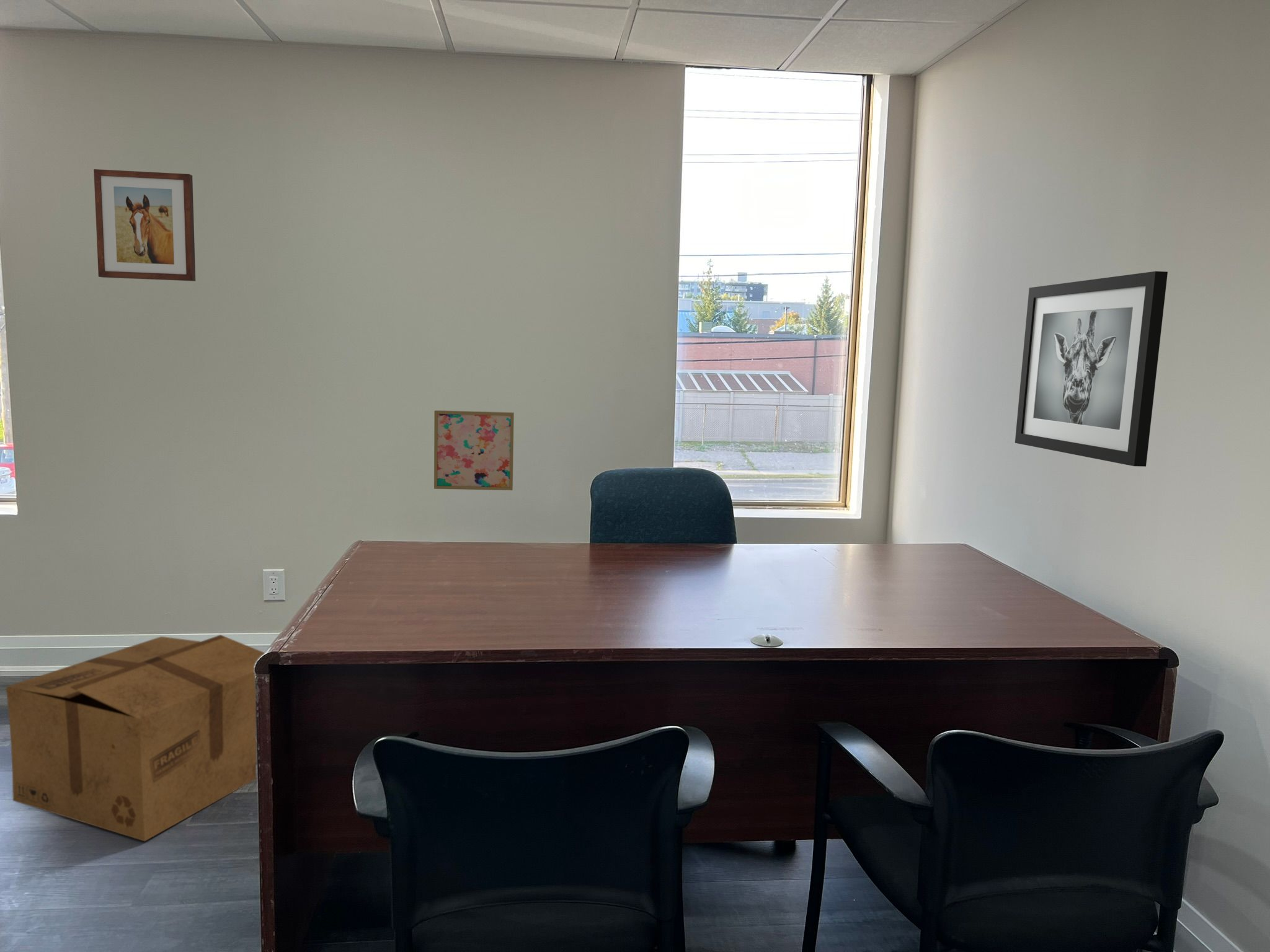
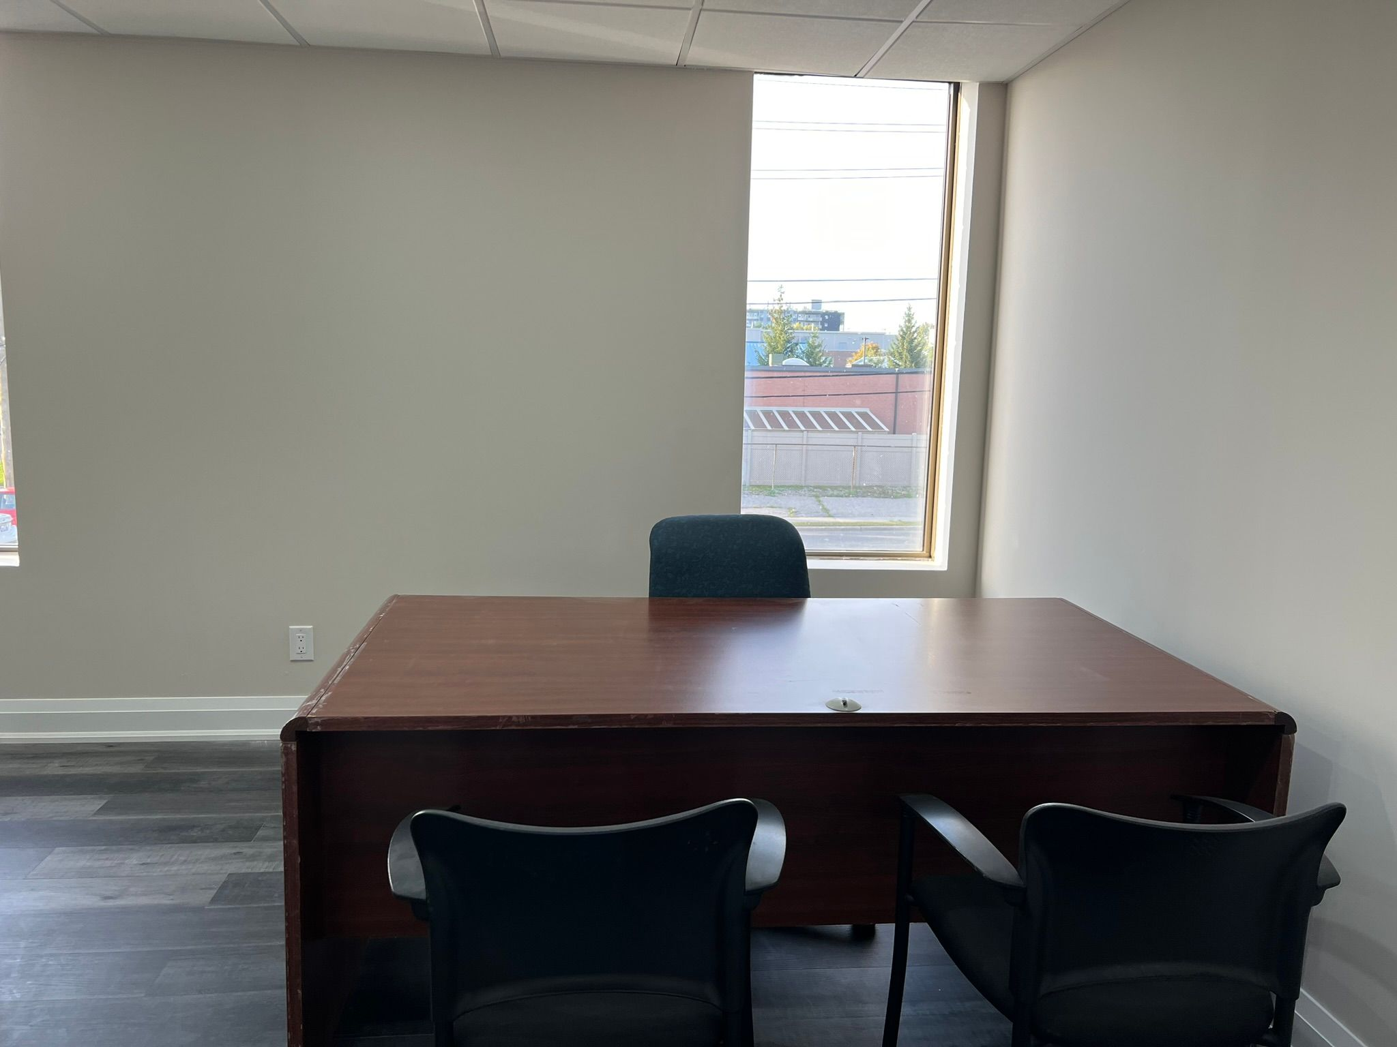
- wall art (474, 450)
- wall art (145, 226)
- wall art (1081, 368)
- cardboard box (153, 720)
